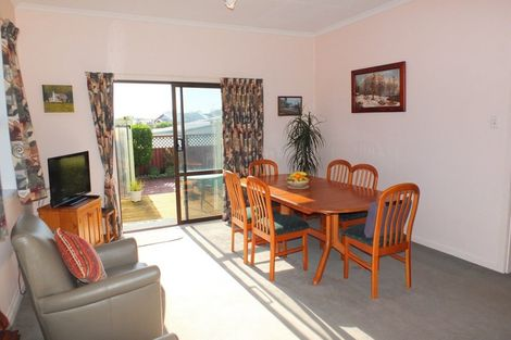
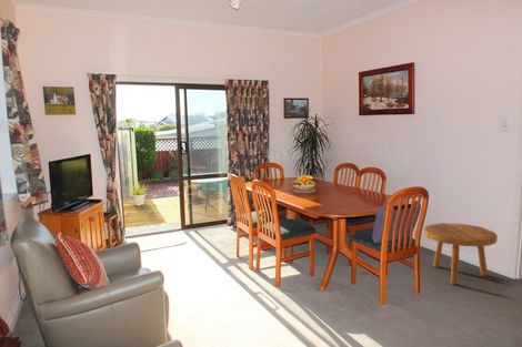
+ footstool (458, 253)
